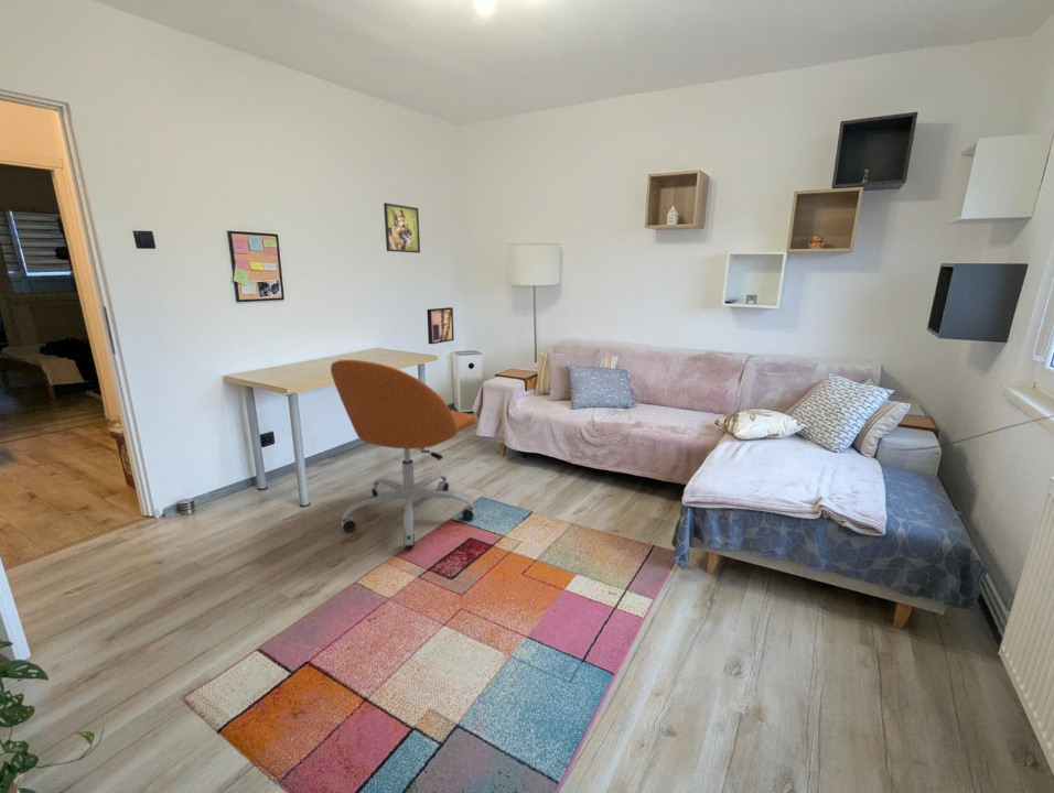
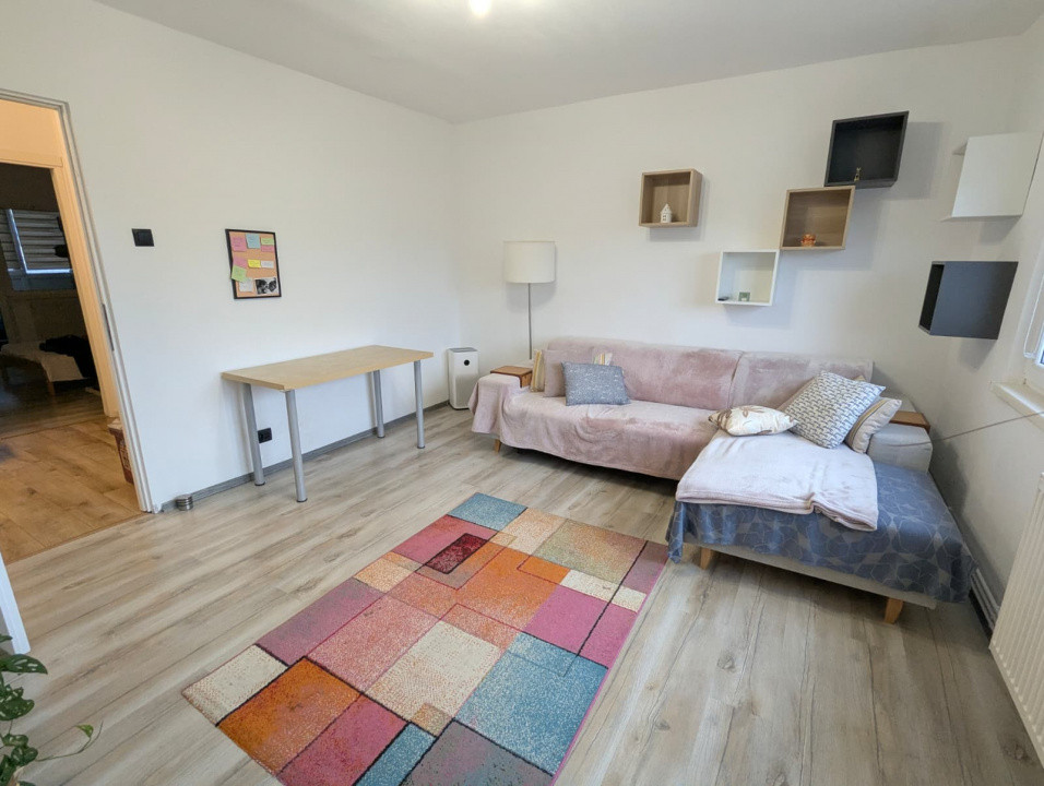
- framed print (402, 229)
- wall art (440, 325)
- office chair (408, 435)
